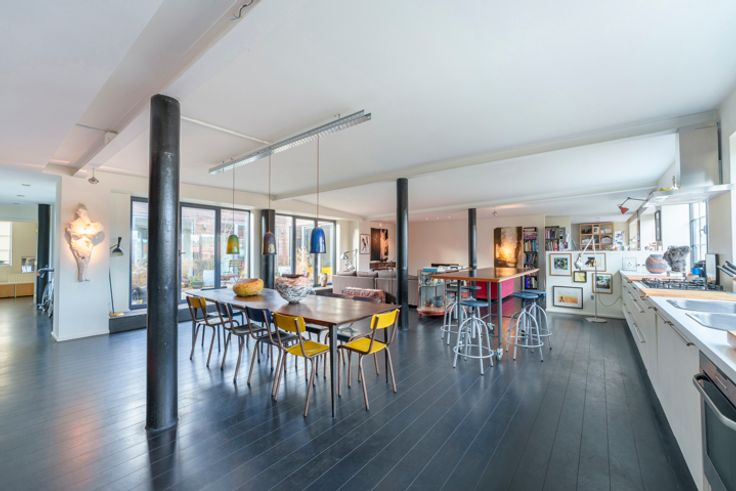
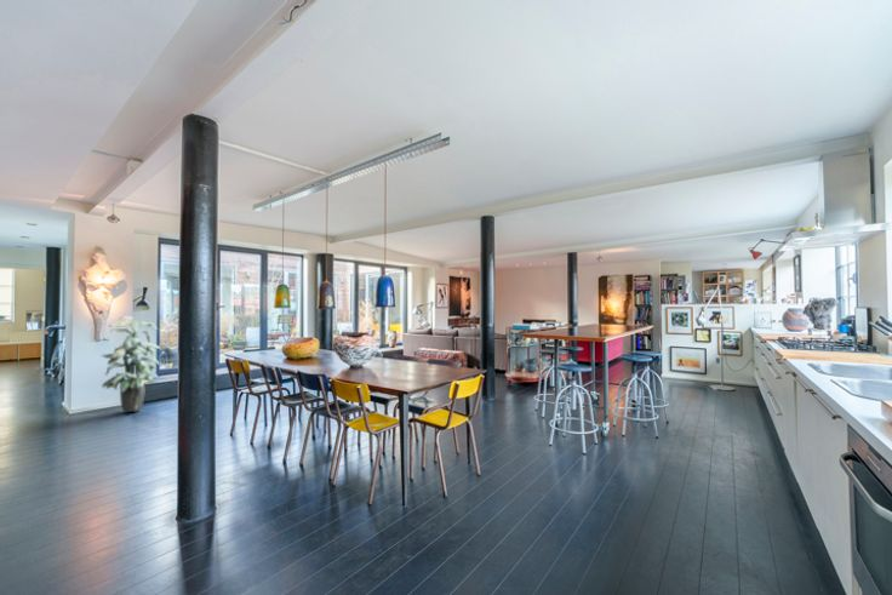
+ indoor plant (130, 364)
